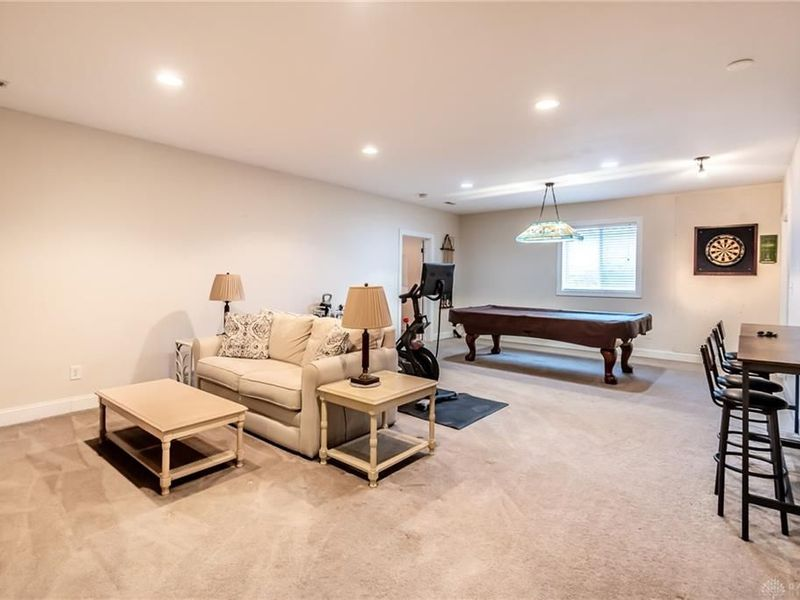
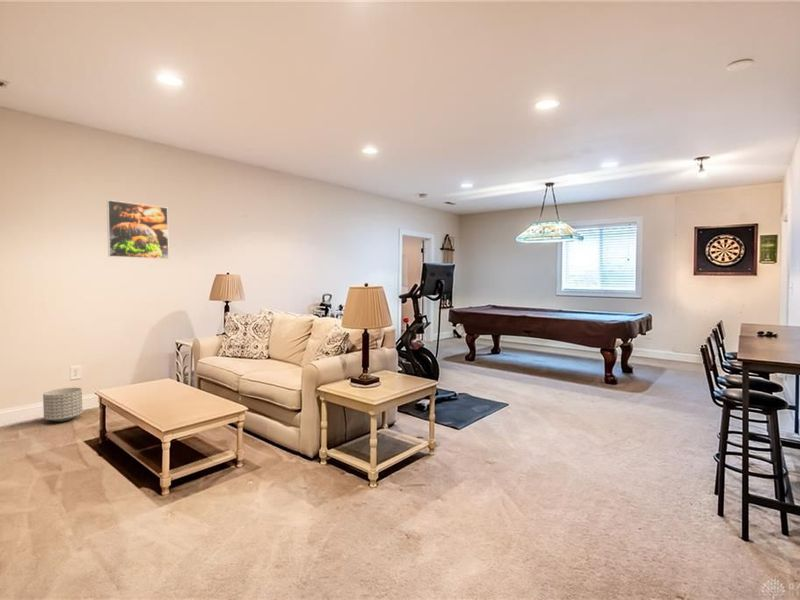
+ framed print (139, 231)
+ planter (63, 405)
